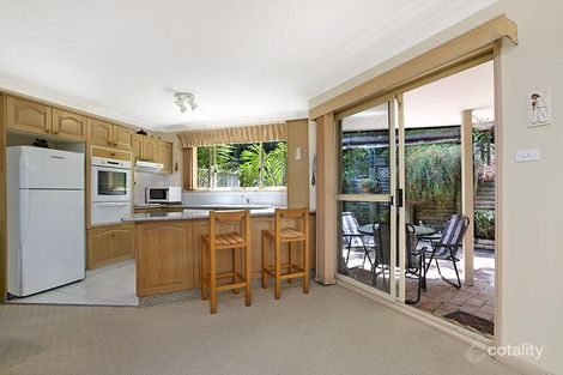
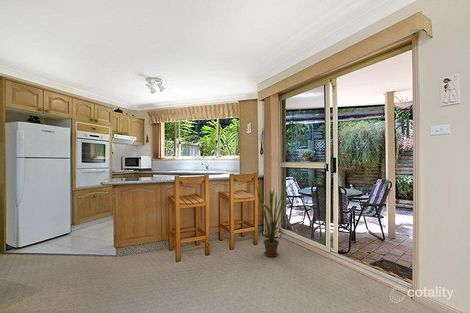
+ house plant (274, 218)
